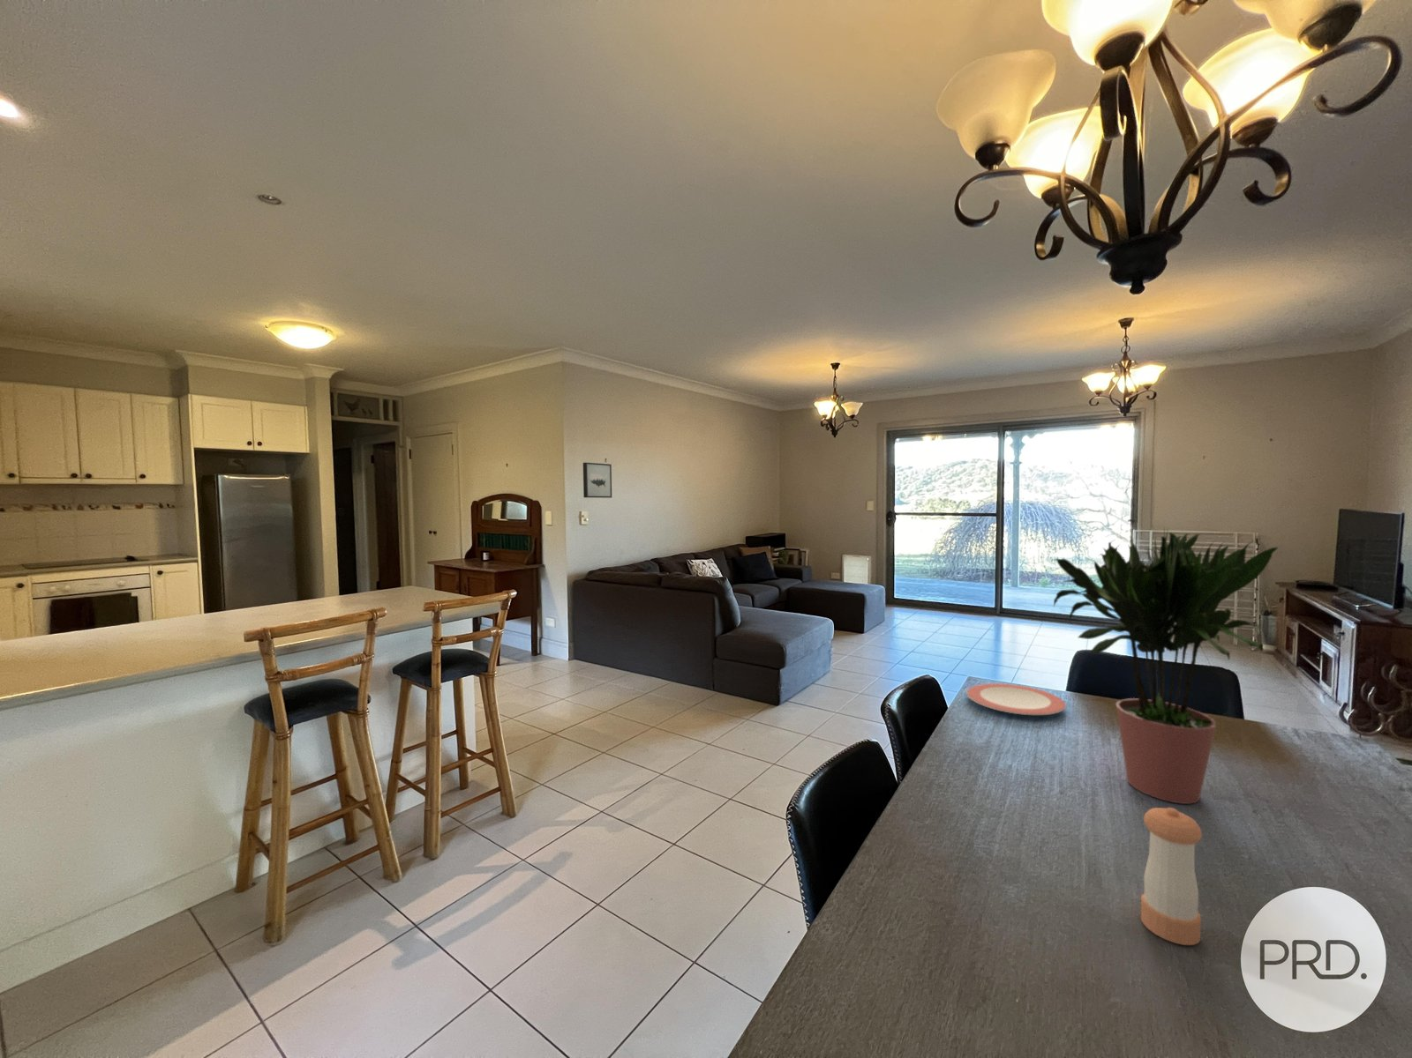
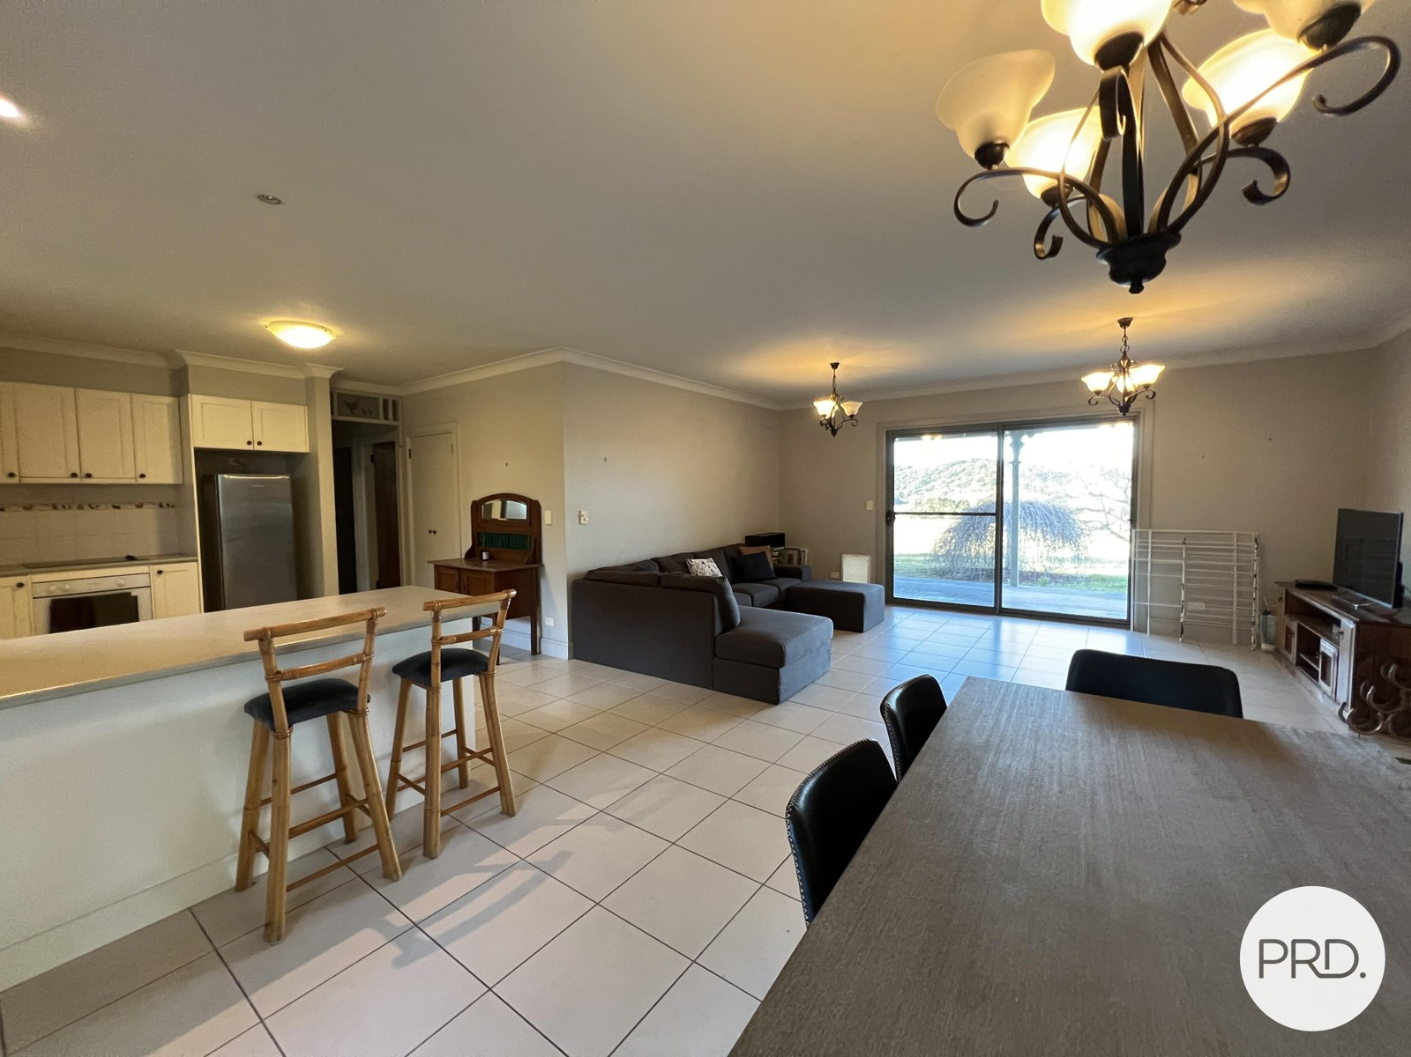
- plate (1014, 700)
- wall art (597, 480)
- potted plant (1133, 655)
- pepper shaker (1171, 868)
